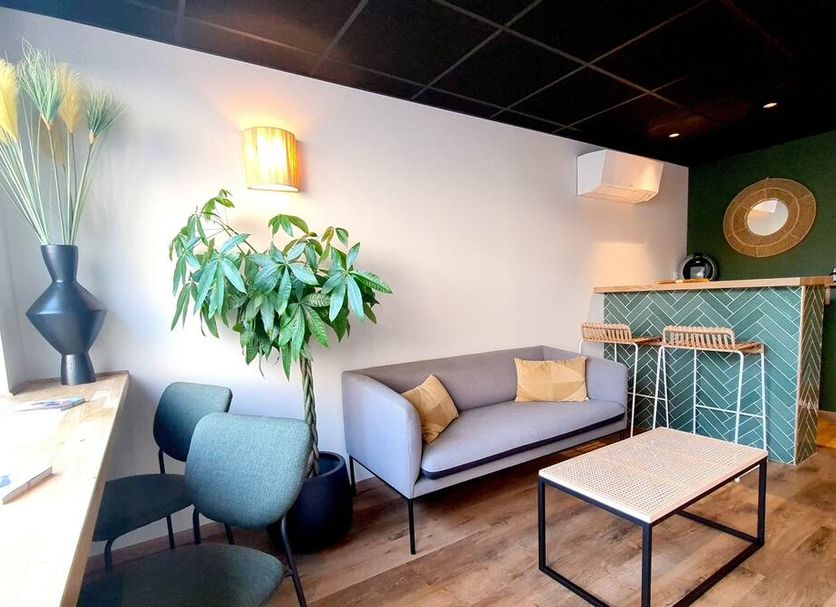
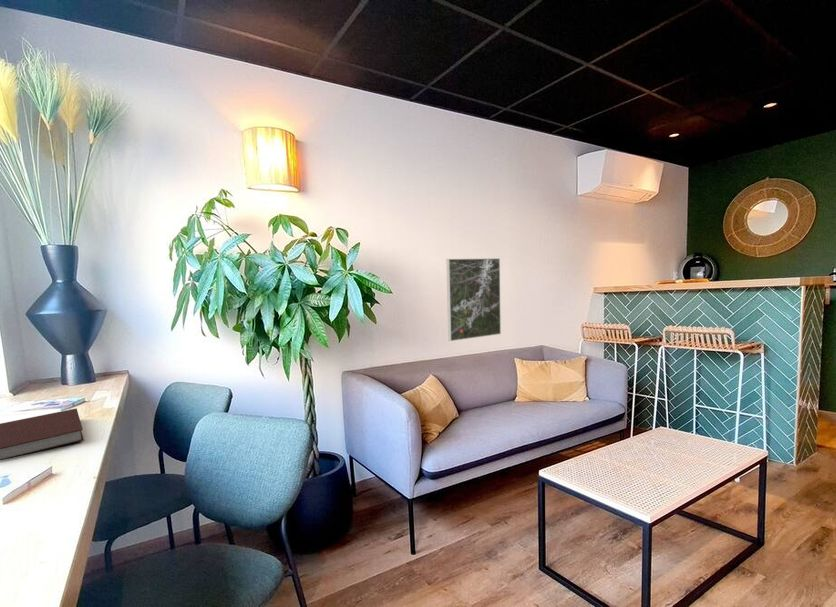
+ notebook (35, 432)
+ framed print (474, 298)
